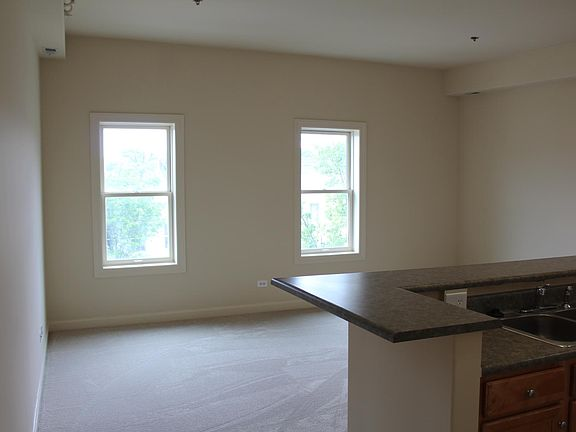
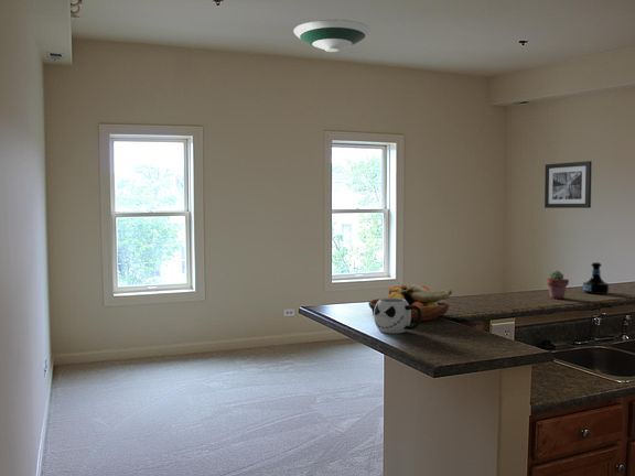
+ potted succulent (557, 283)
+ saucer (332, 41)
+ wall art (567, 185)
+ tequila bottle (595, 277)
+ fruit bowl (409, 299)
+ mug (398, 316)
